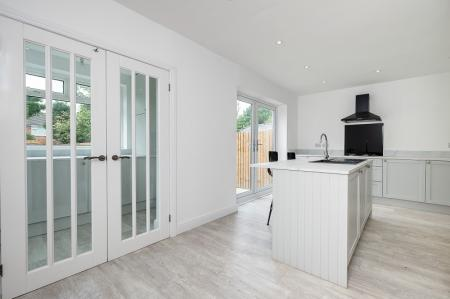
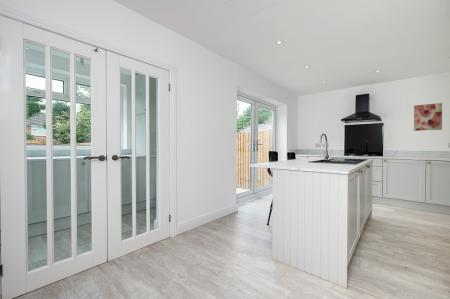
+ wall art (427, 117)
